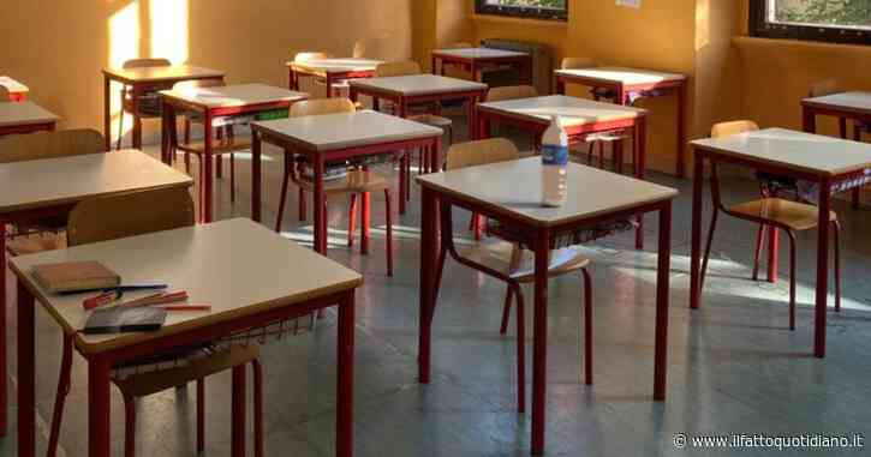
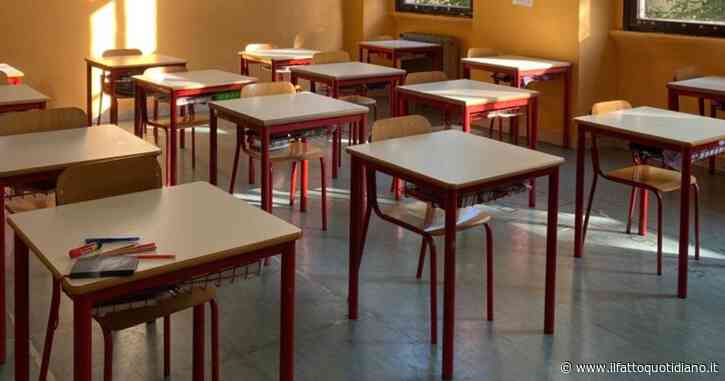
- notebook (74, 275)
- water bottle (554, 160)
